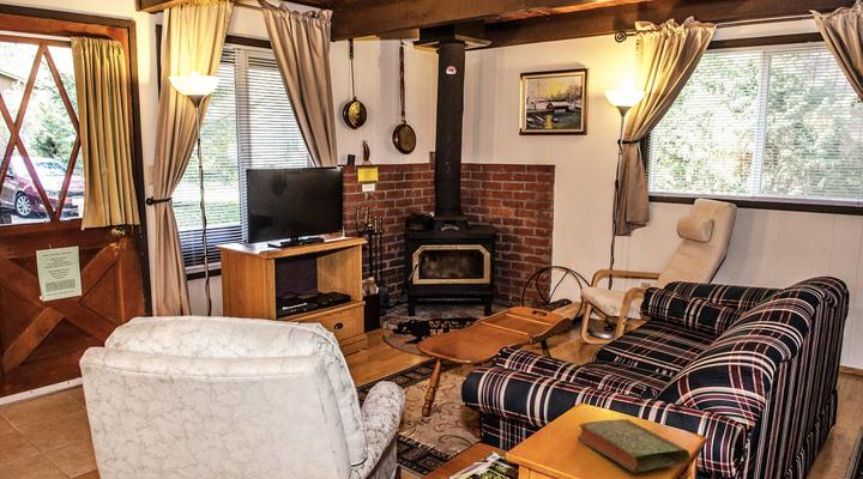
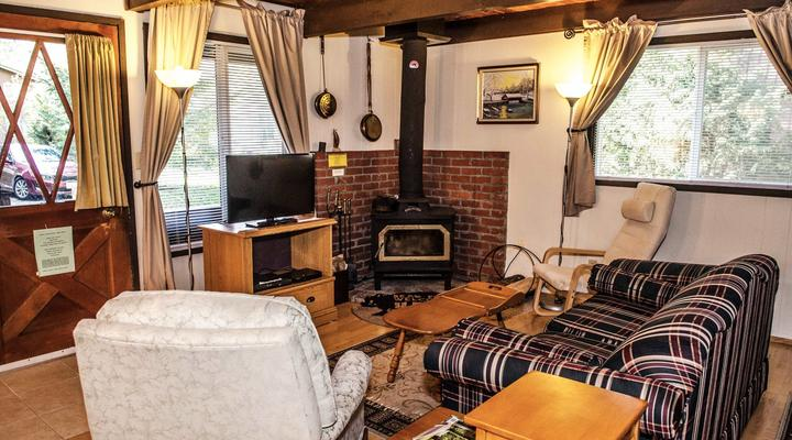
- book (629, 439)
